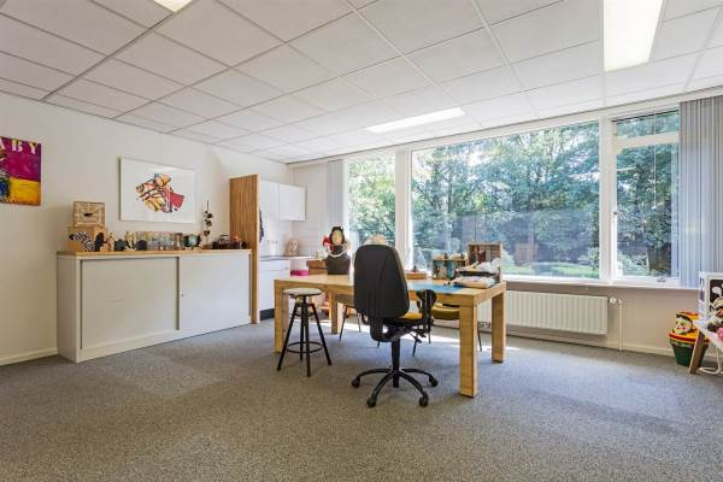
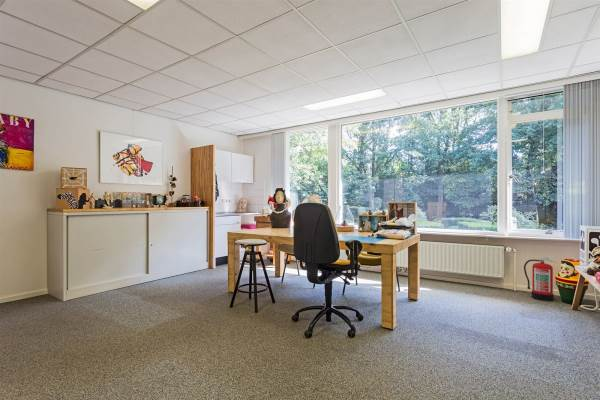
+ fire extinguisher (542, 276)
